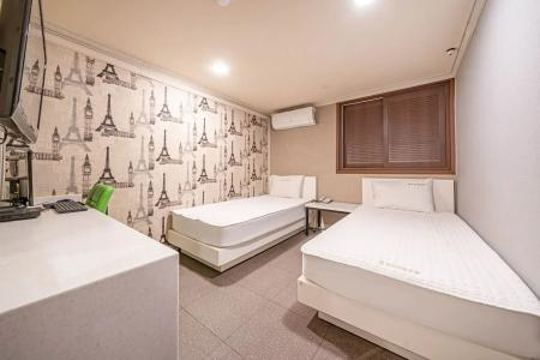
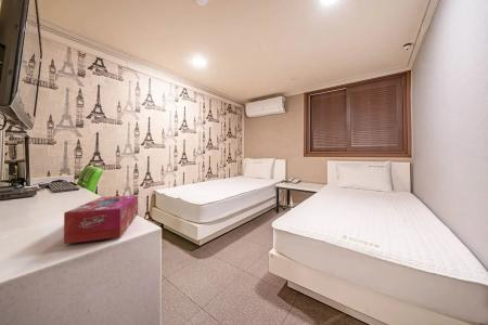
+ tissue box (108, 213)
